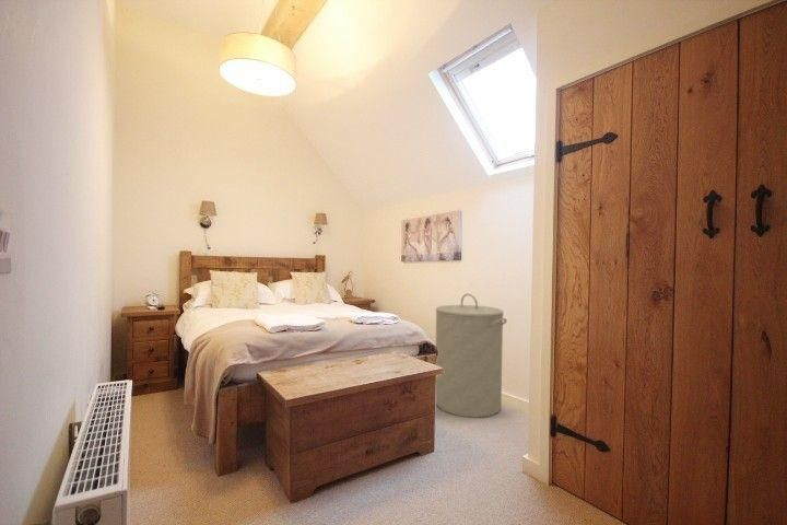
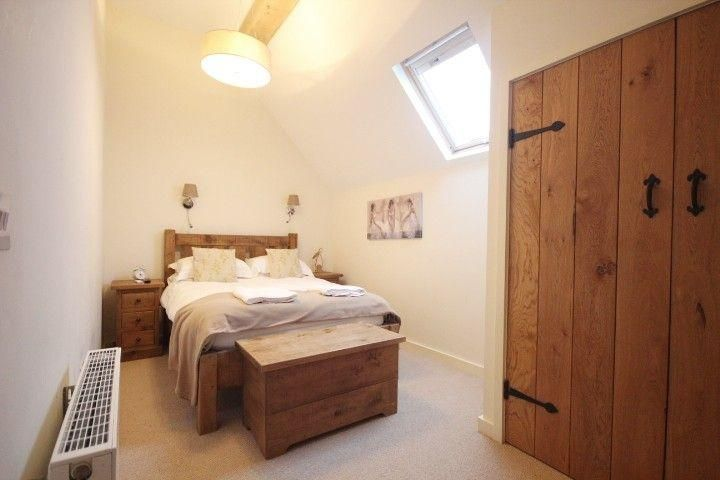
- laundry hamper (468, 349)
